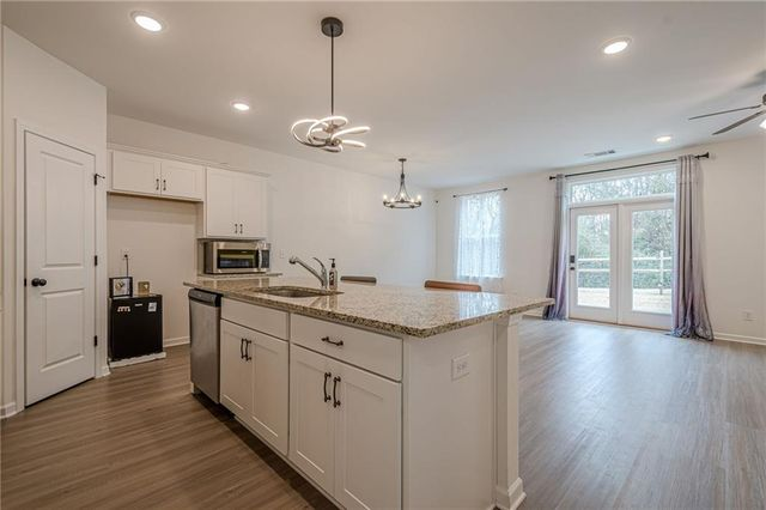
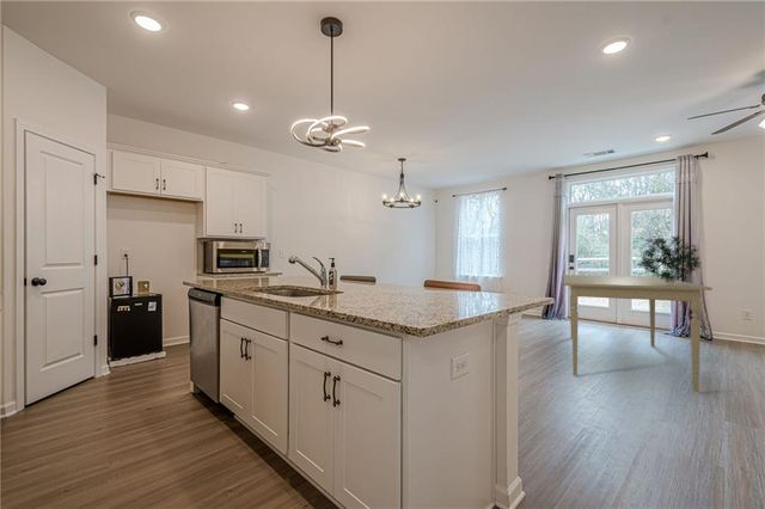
+ dining table (618, 298)
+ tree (668, 258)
